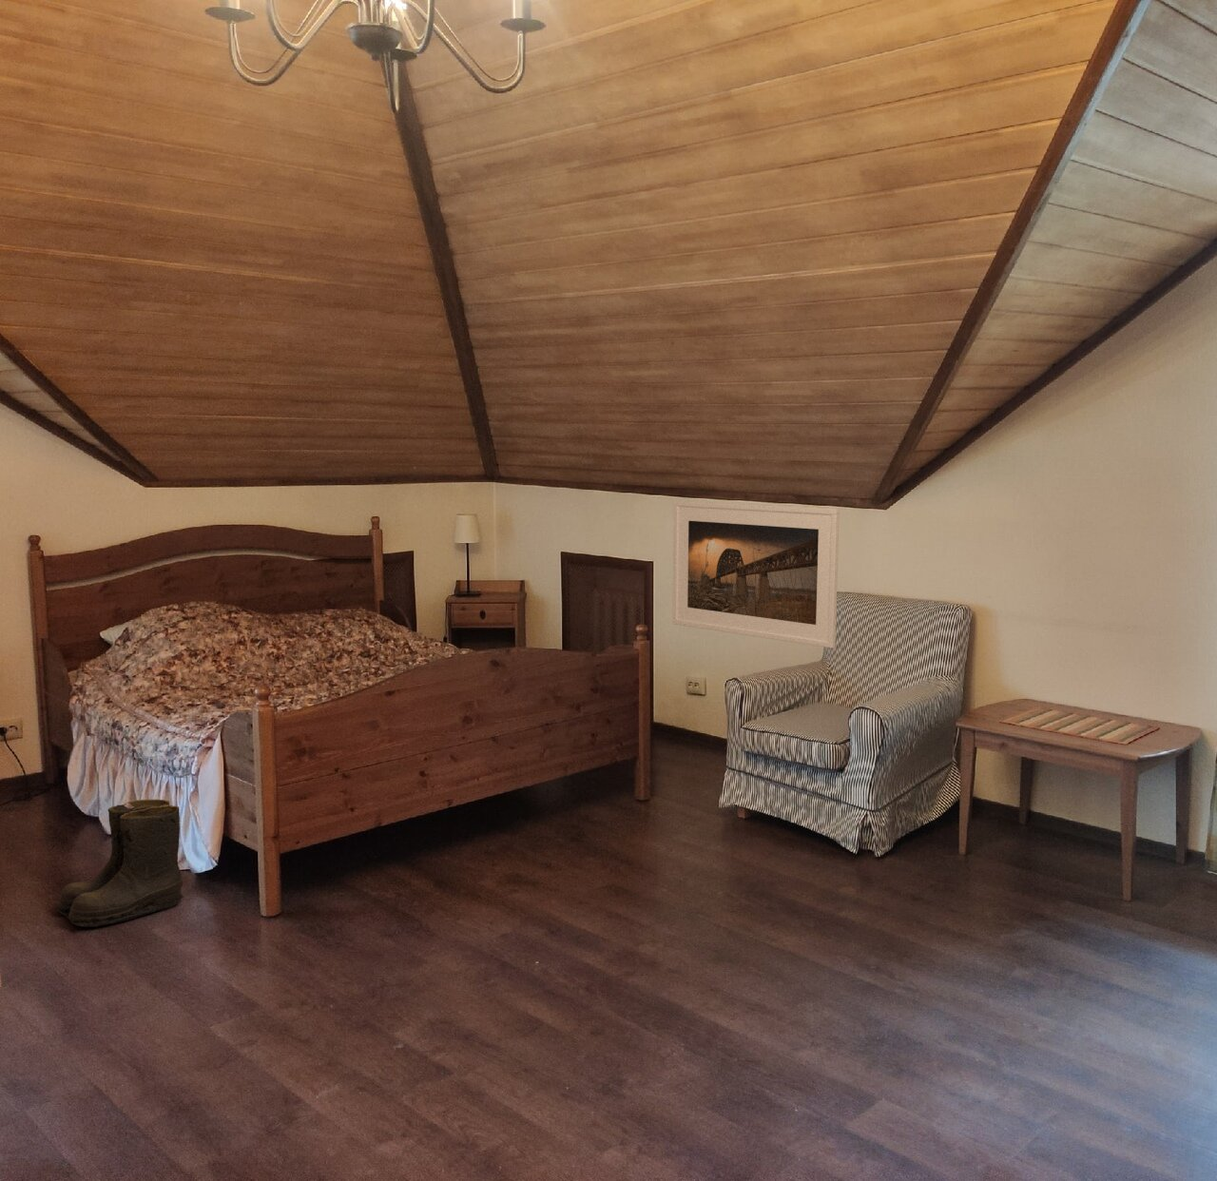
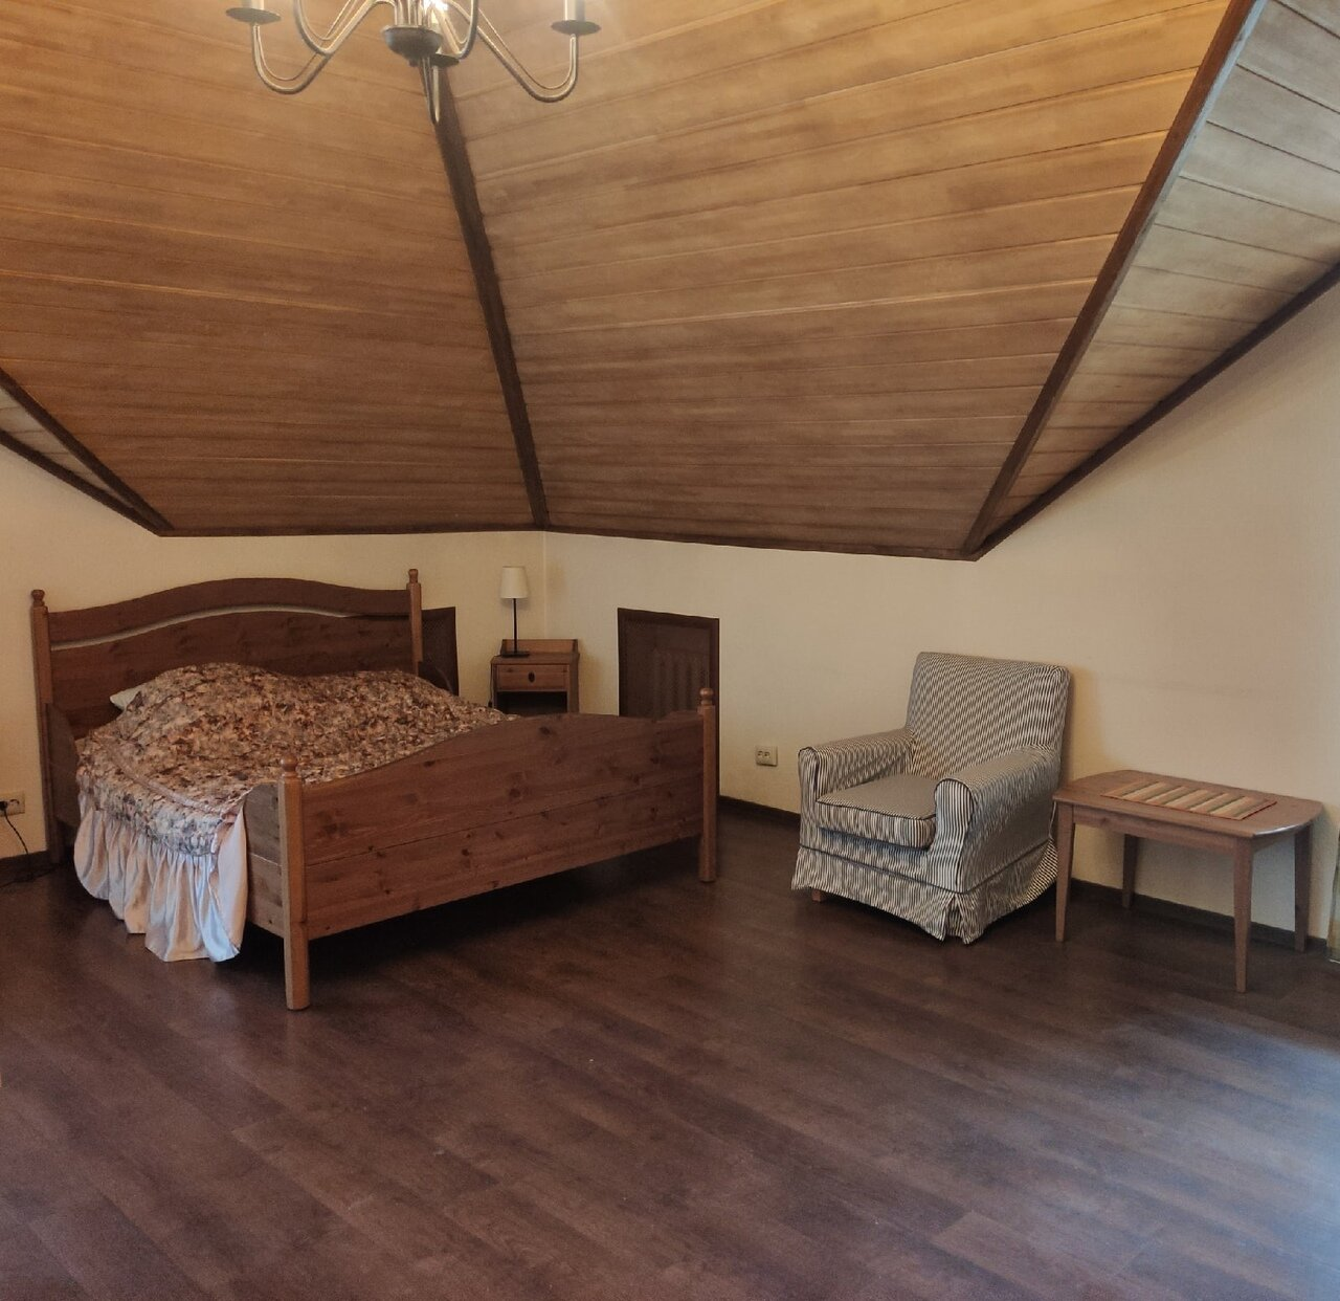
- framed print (750, 569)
- boots (118, 858)
